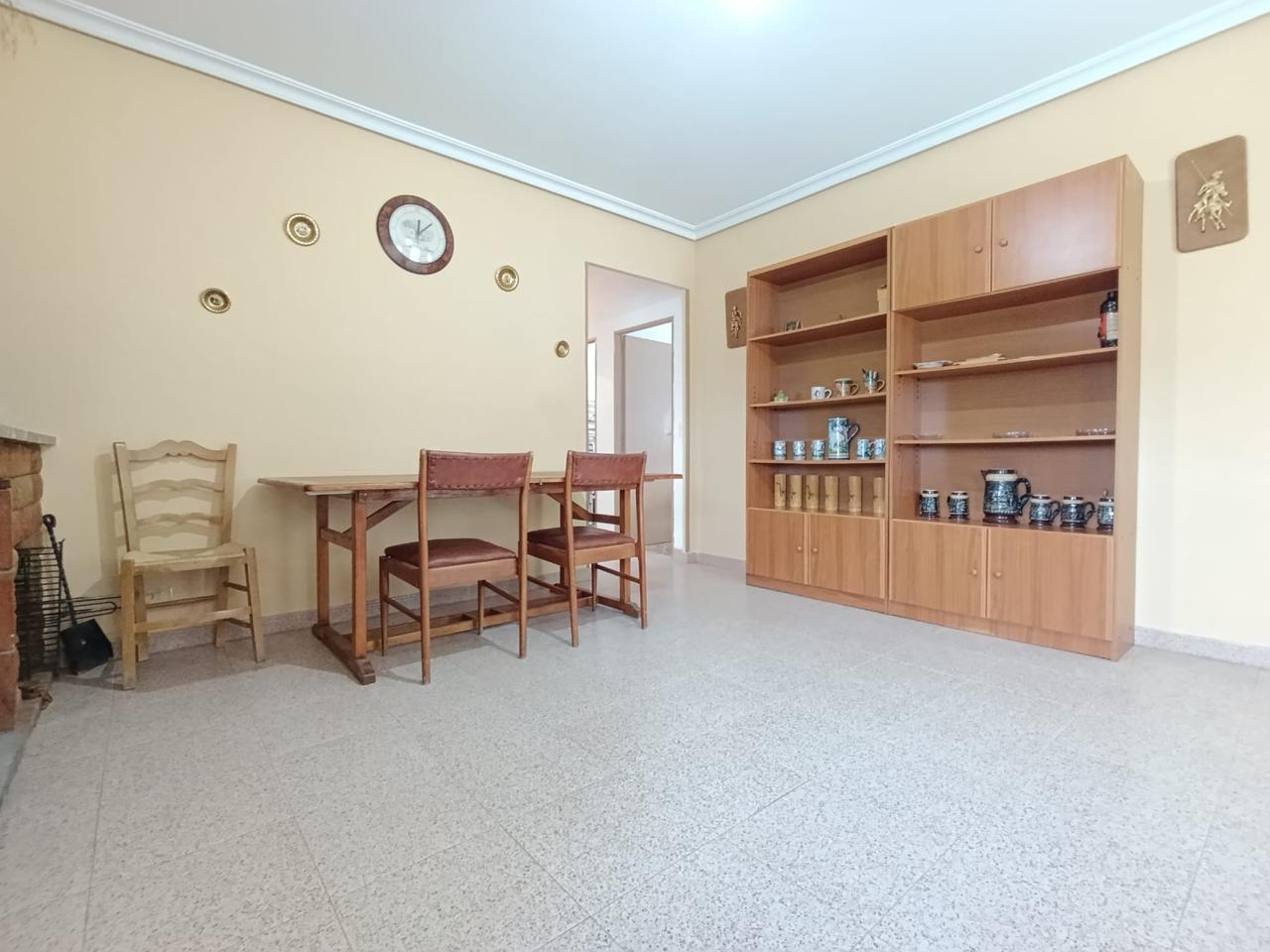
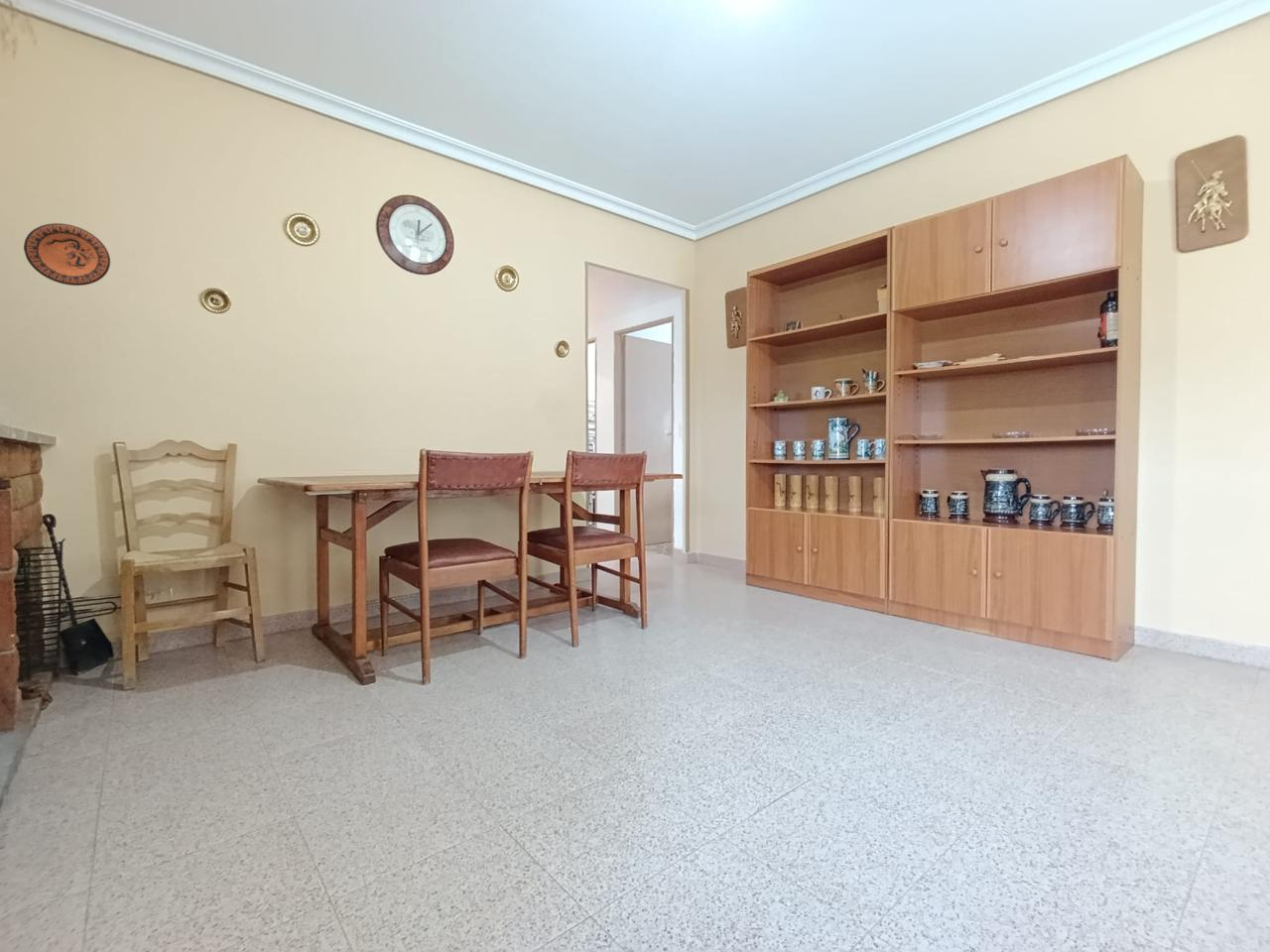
+ decorative plate (68, 255)
